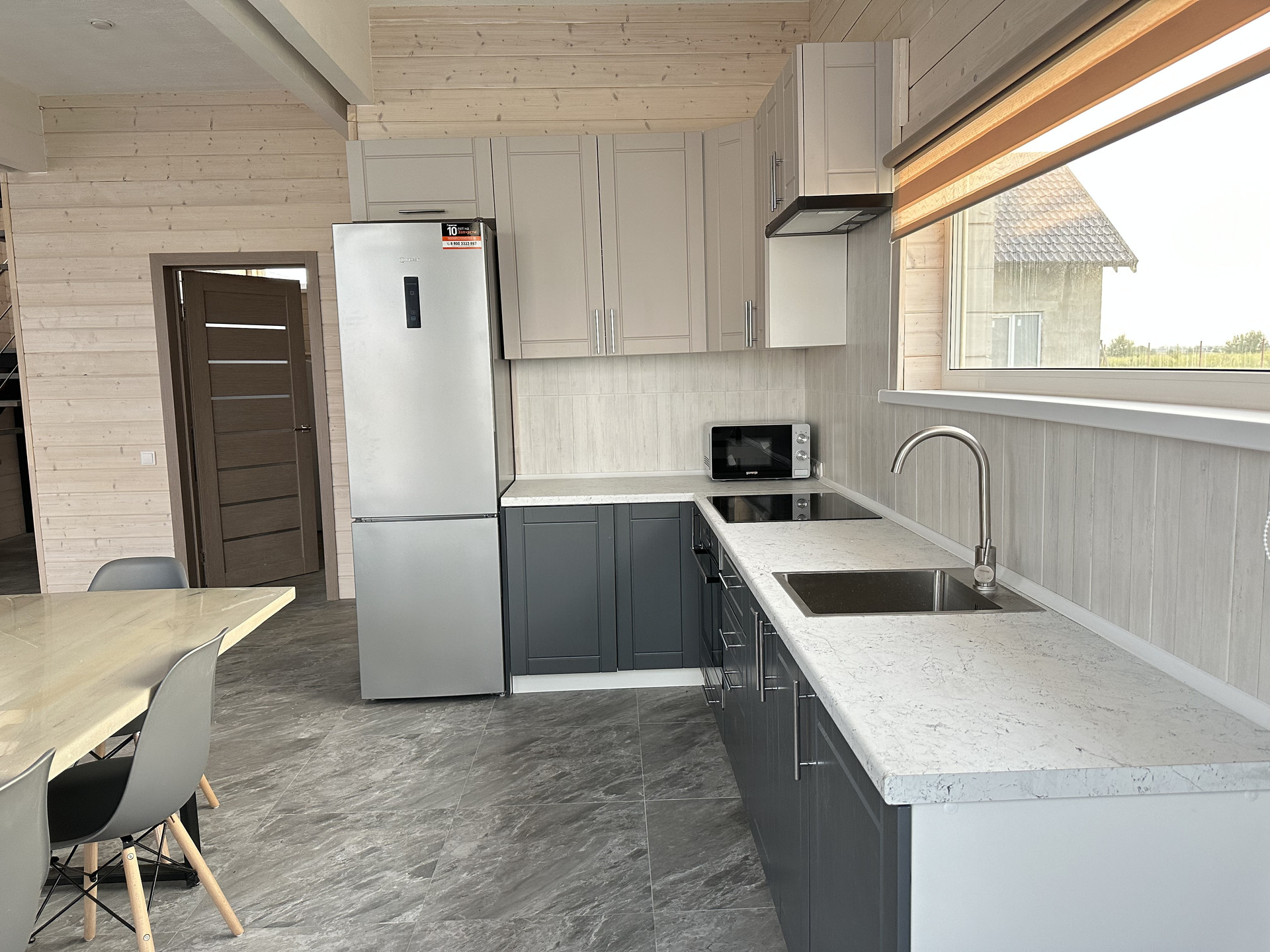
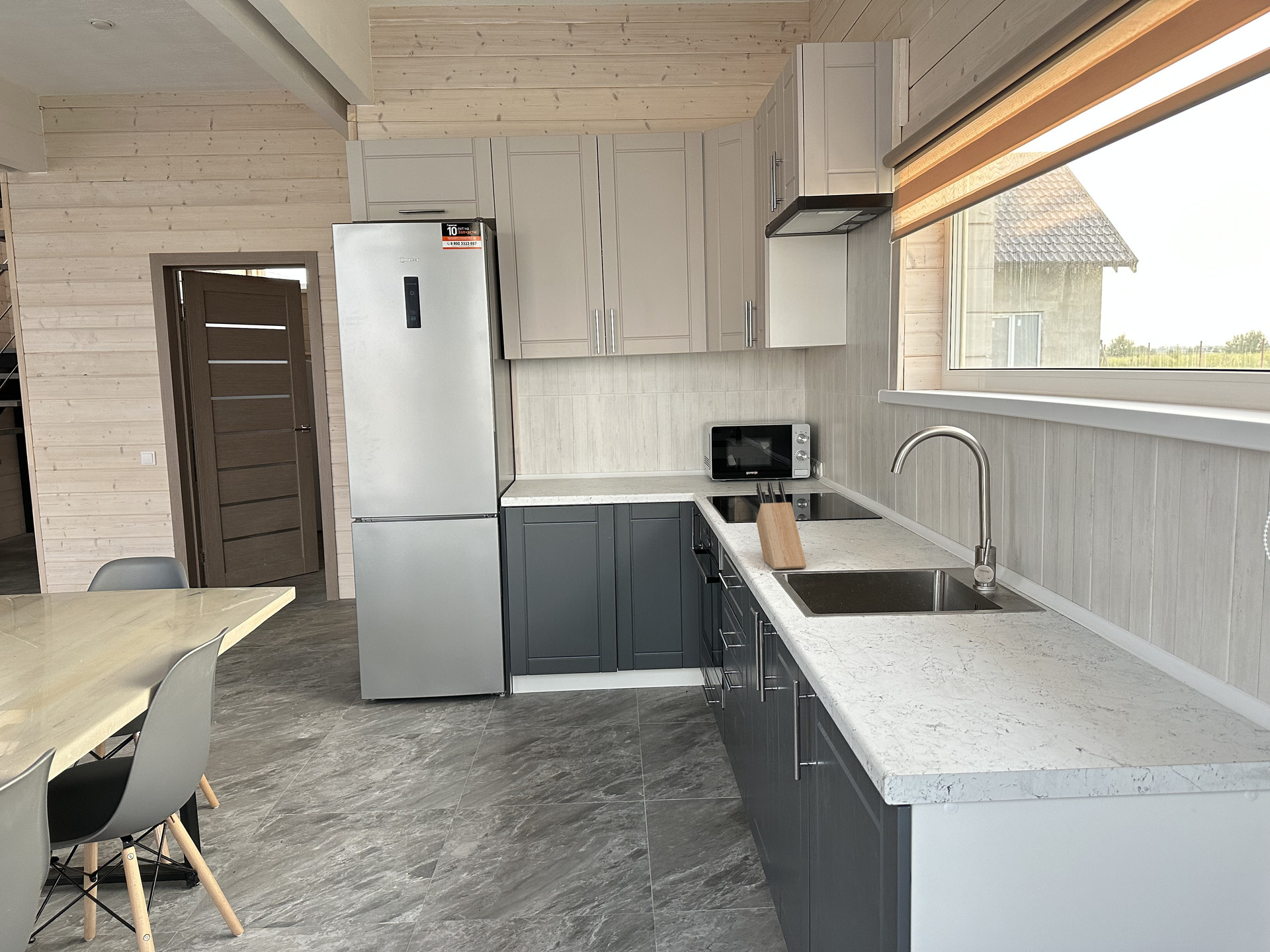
+ knife block (779, 522)
